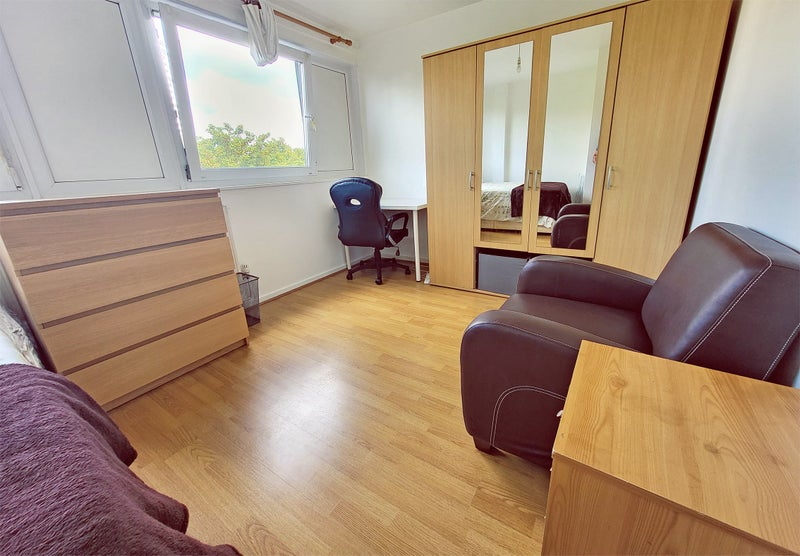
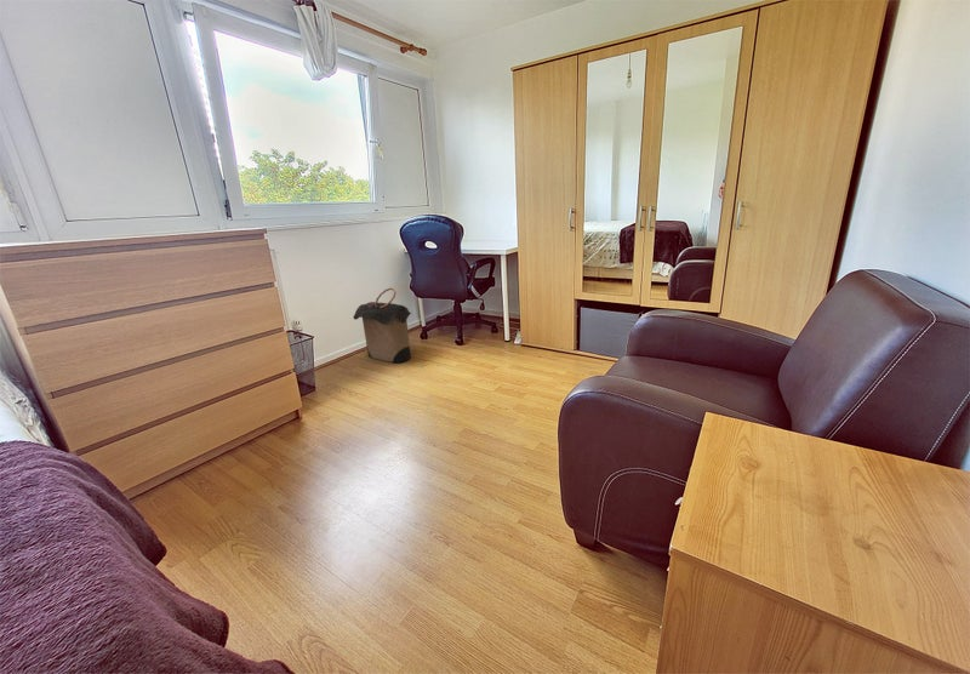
+ laundry hamper (382, 324)
